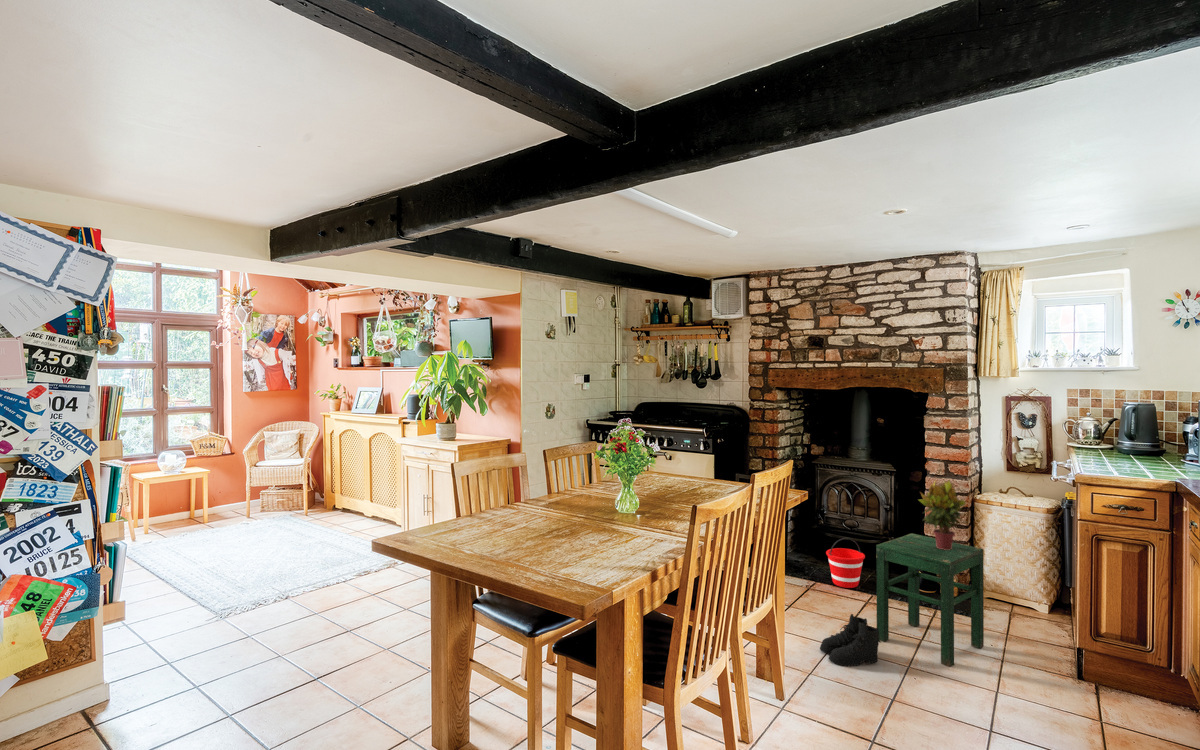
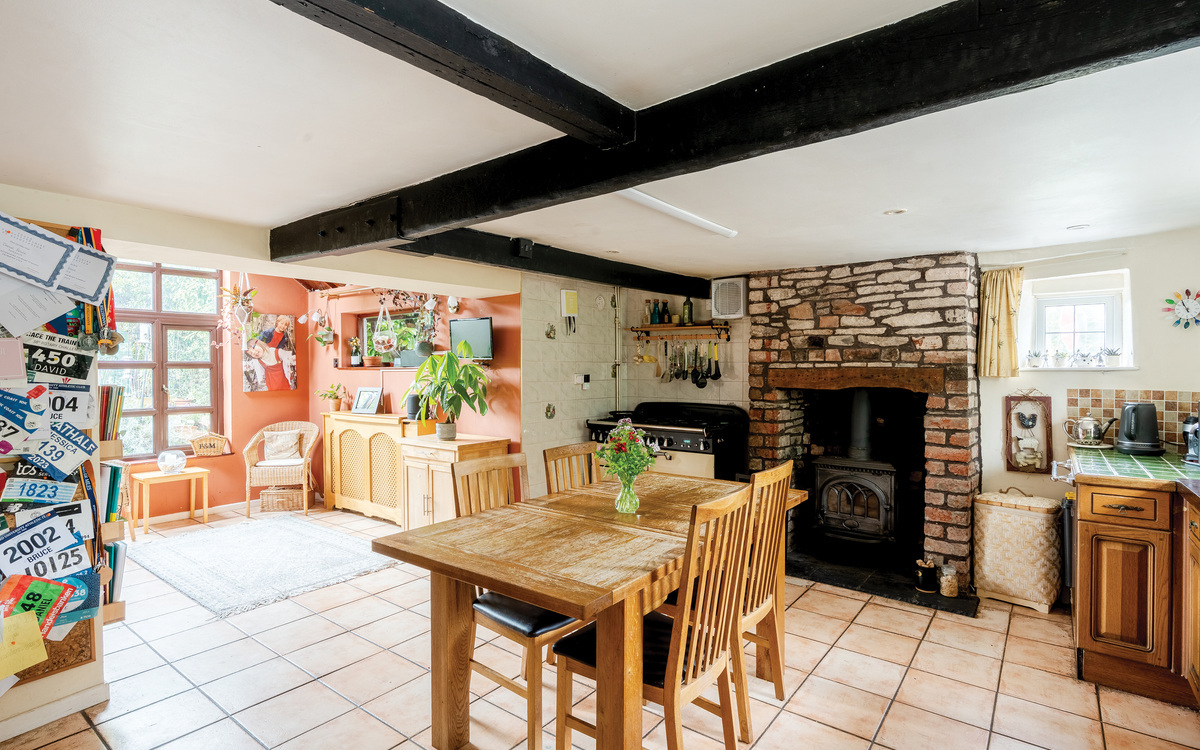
- stool (929, 597)
- boots (849, 637)
- potted plant (944, 513)
- bucket (845, 561)
